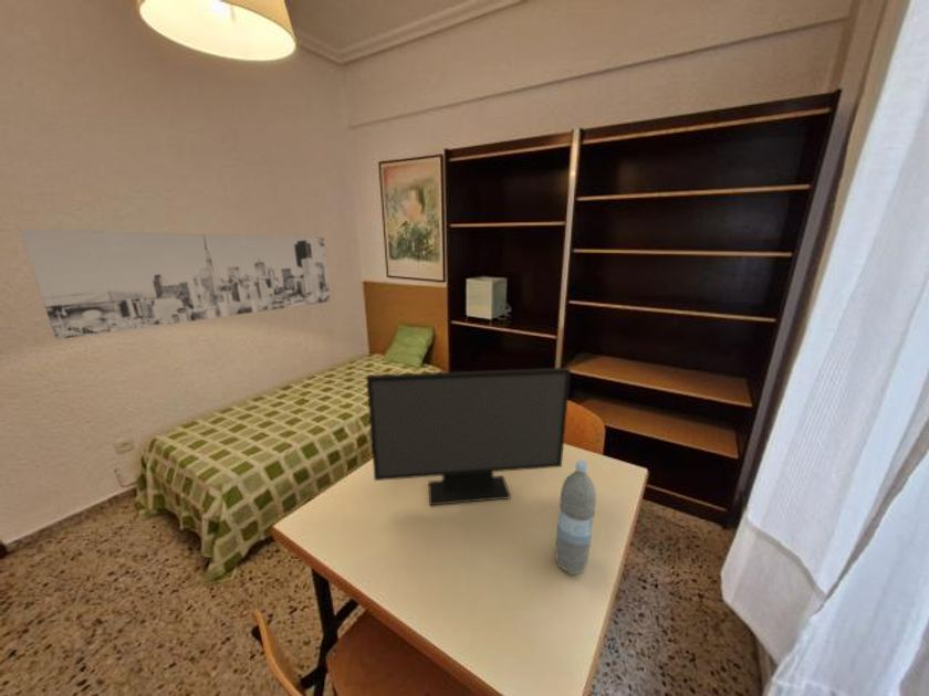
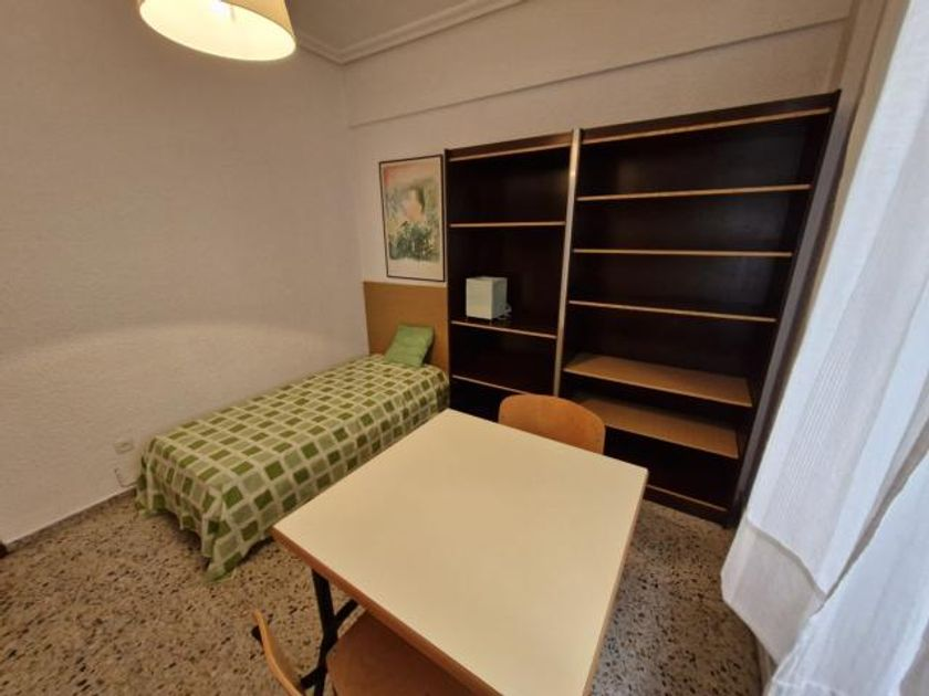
- water bottle (575, 516)
- computer monitor (469, 432)
- wall art (221, 276)
